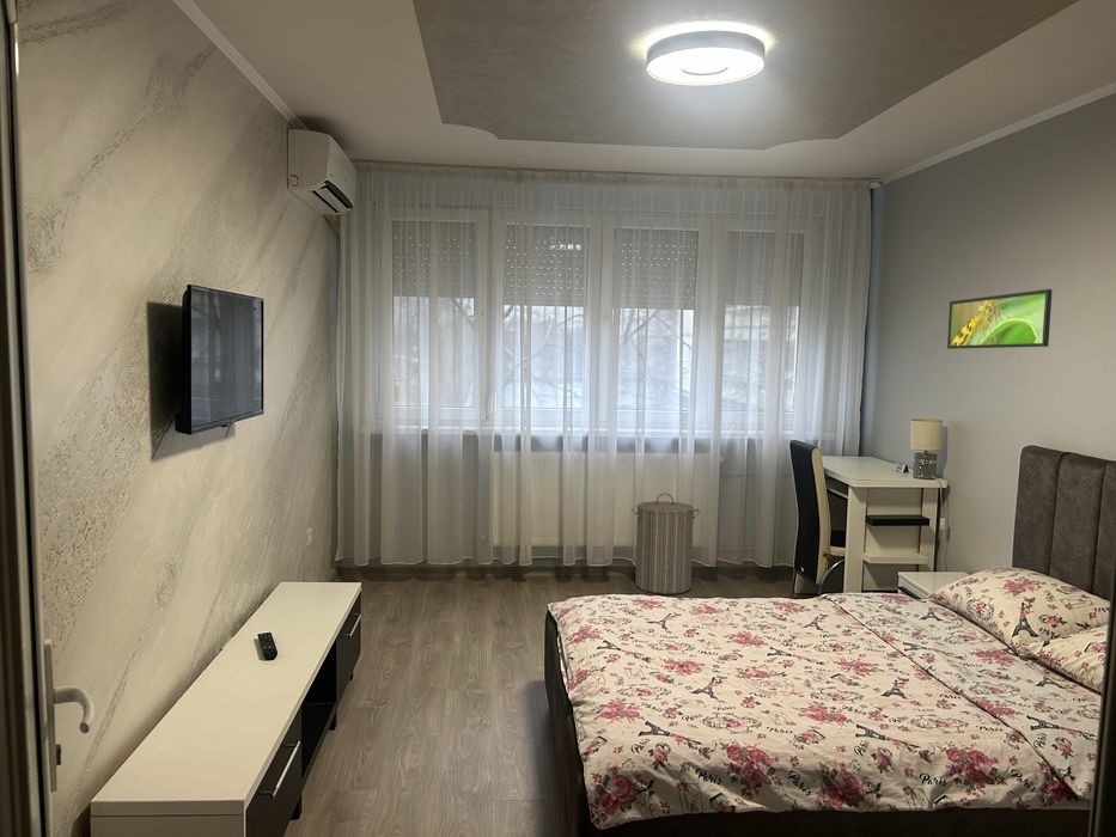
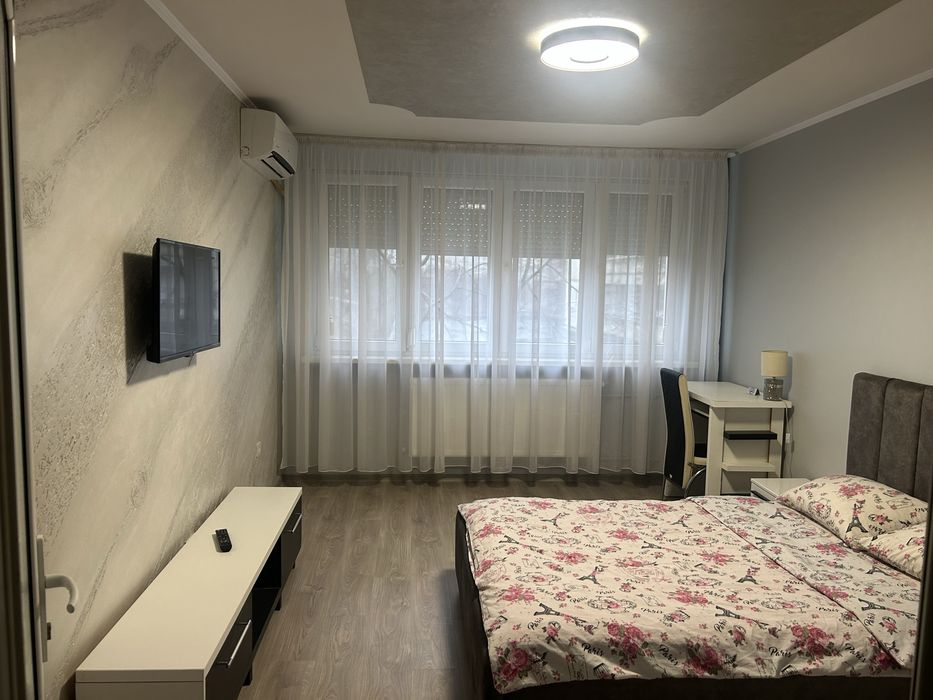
- laundry hamper (664, 539)
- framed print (994, 322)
